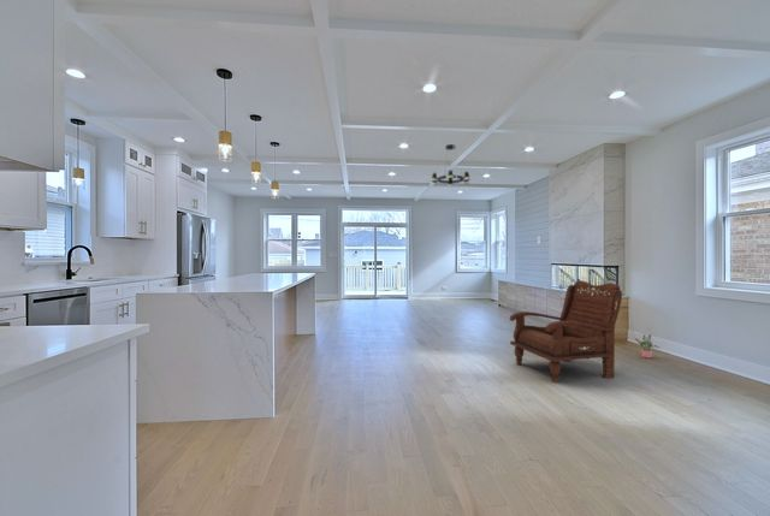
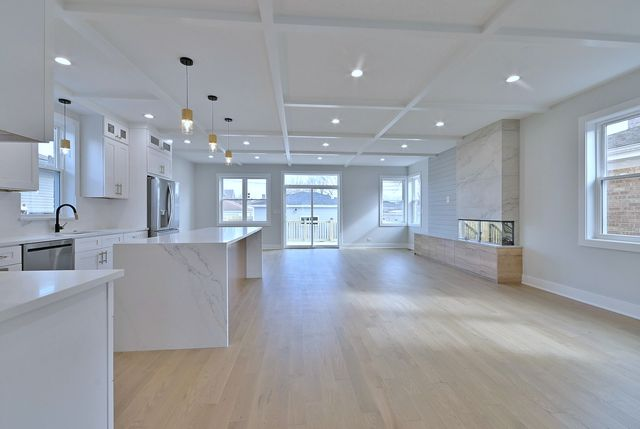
- chandelier (446, 161)
- potted plant (647, 346)
- armchair (563, 326)
